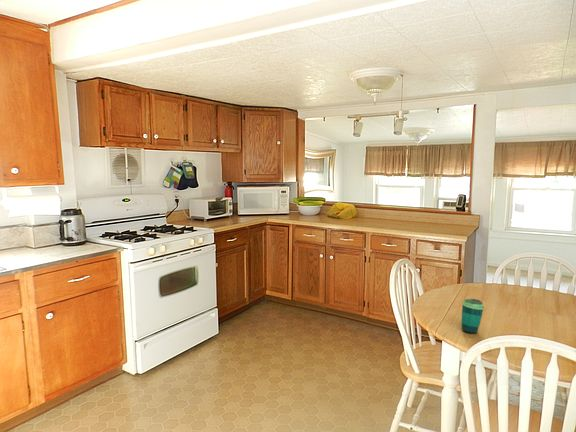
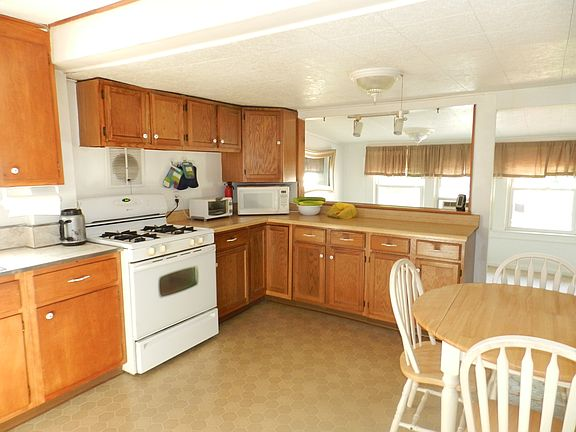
- cup (472, 315)
